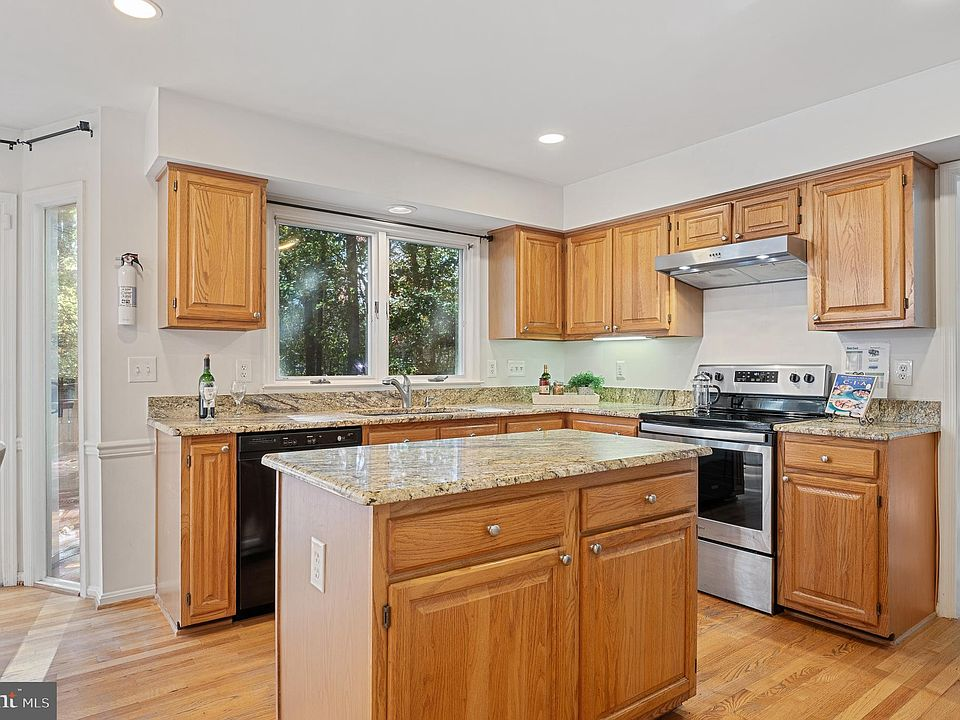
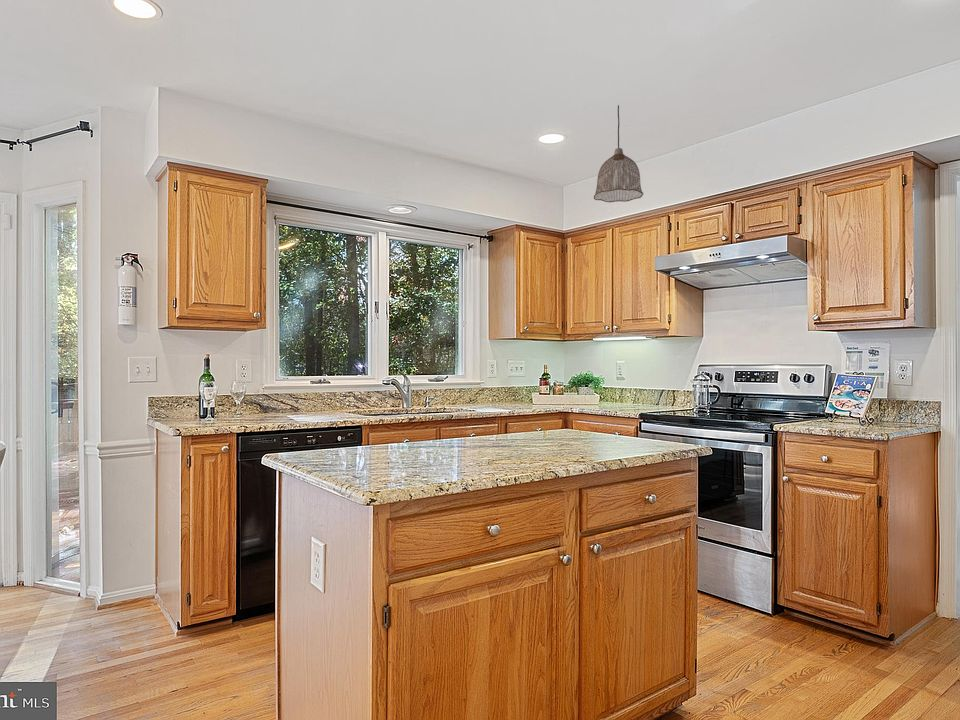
+ pendant lamp (618, 151)
